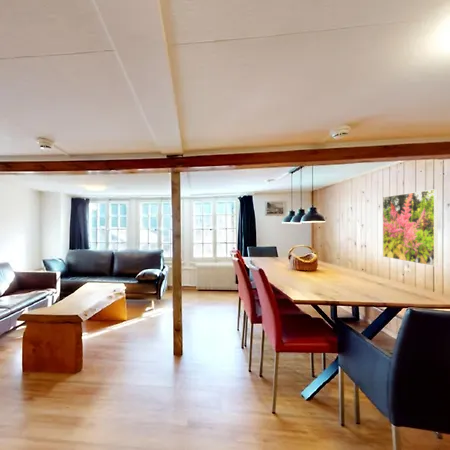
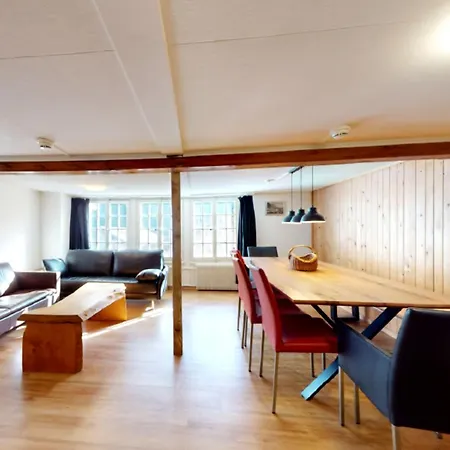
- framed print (406, 227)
